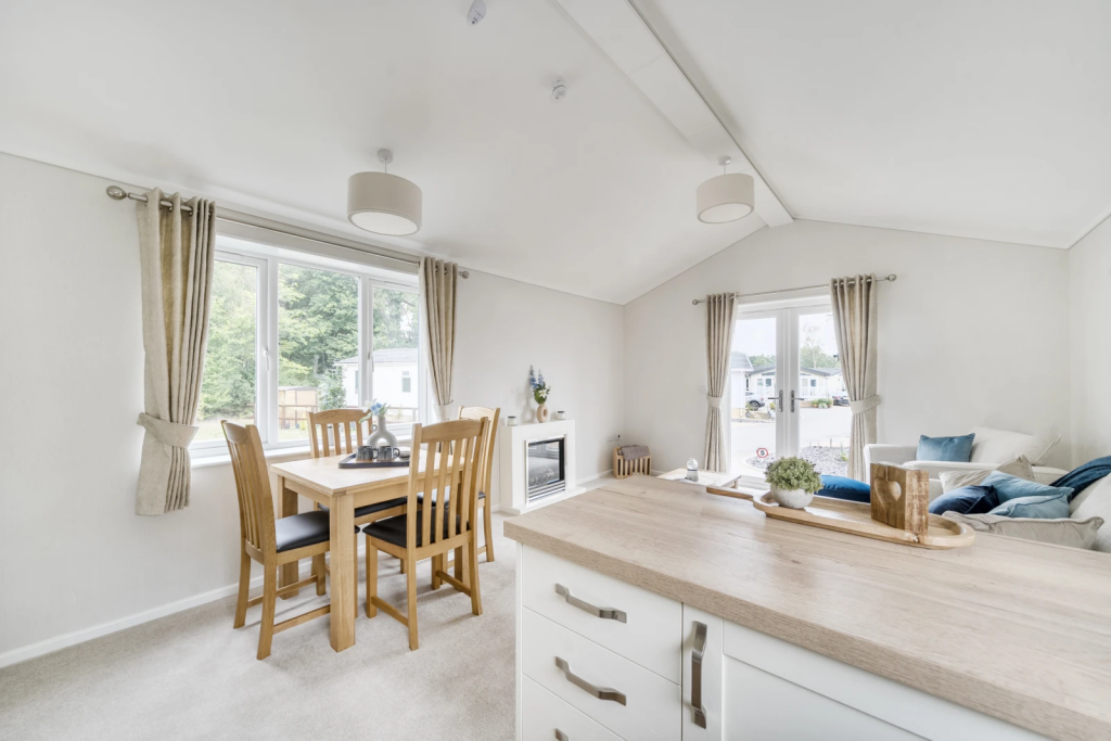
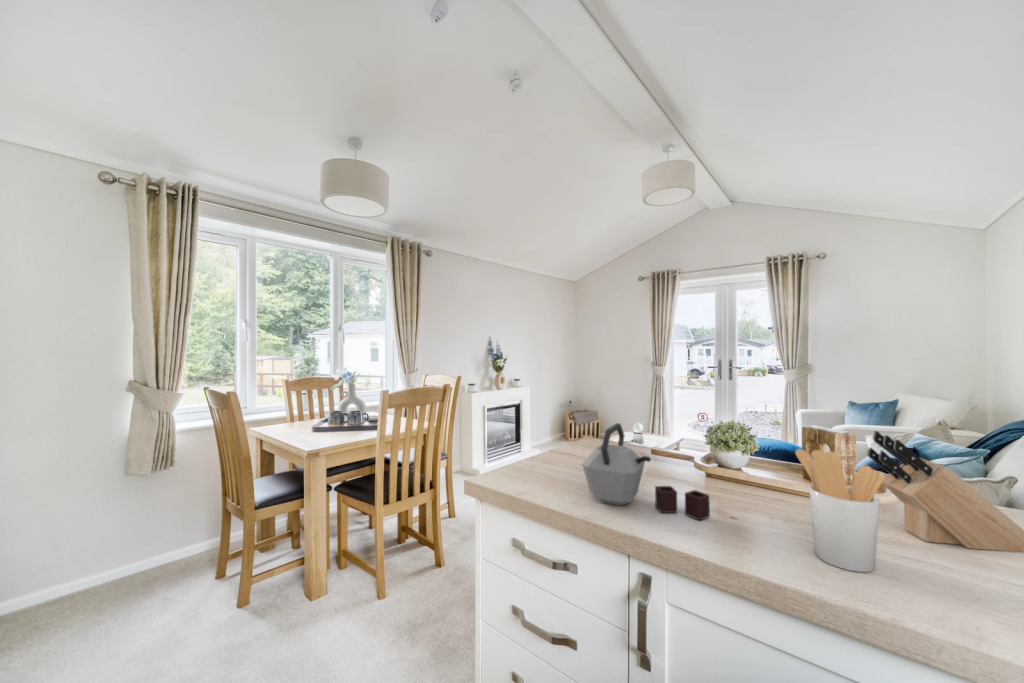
+ kettle (643, 467)
+ utensil holder (833, 503)
+ knife block (945, 486)
